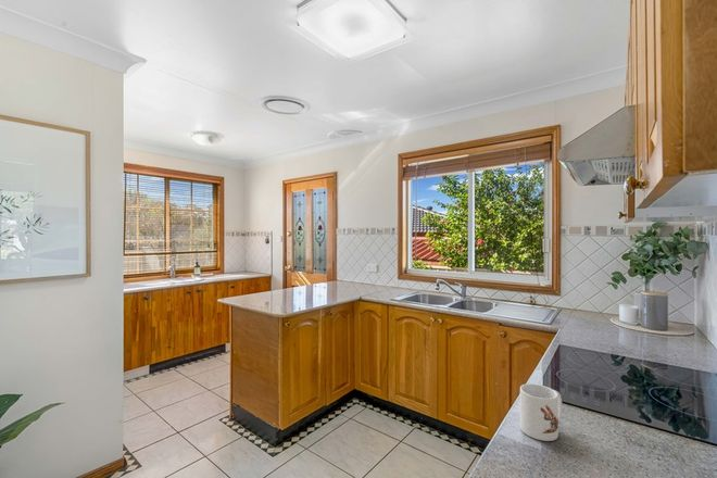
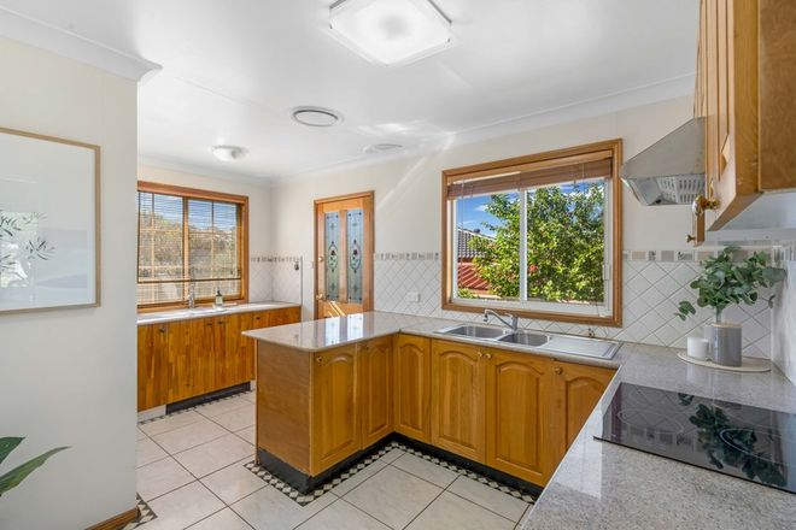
- mug (543, 408)
